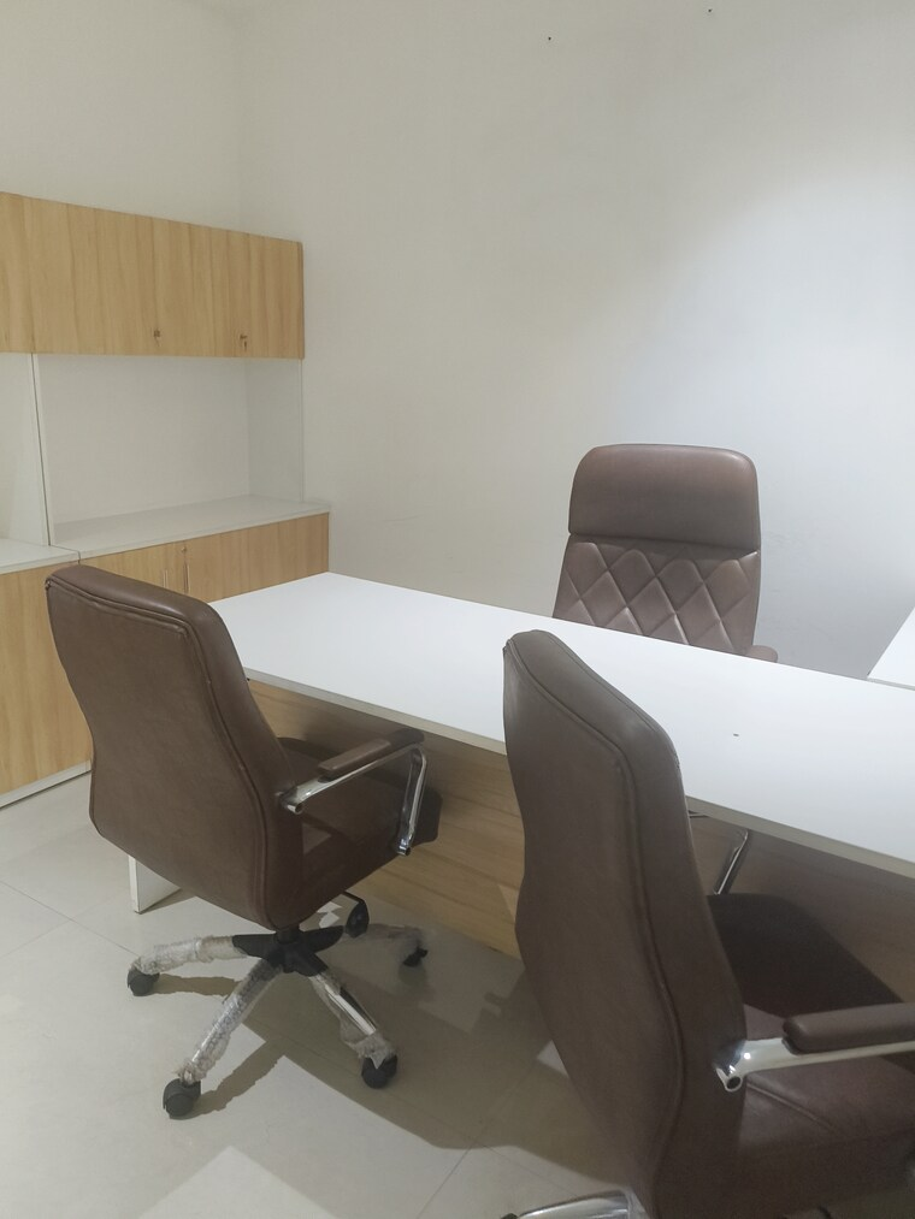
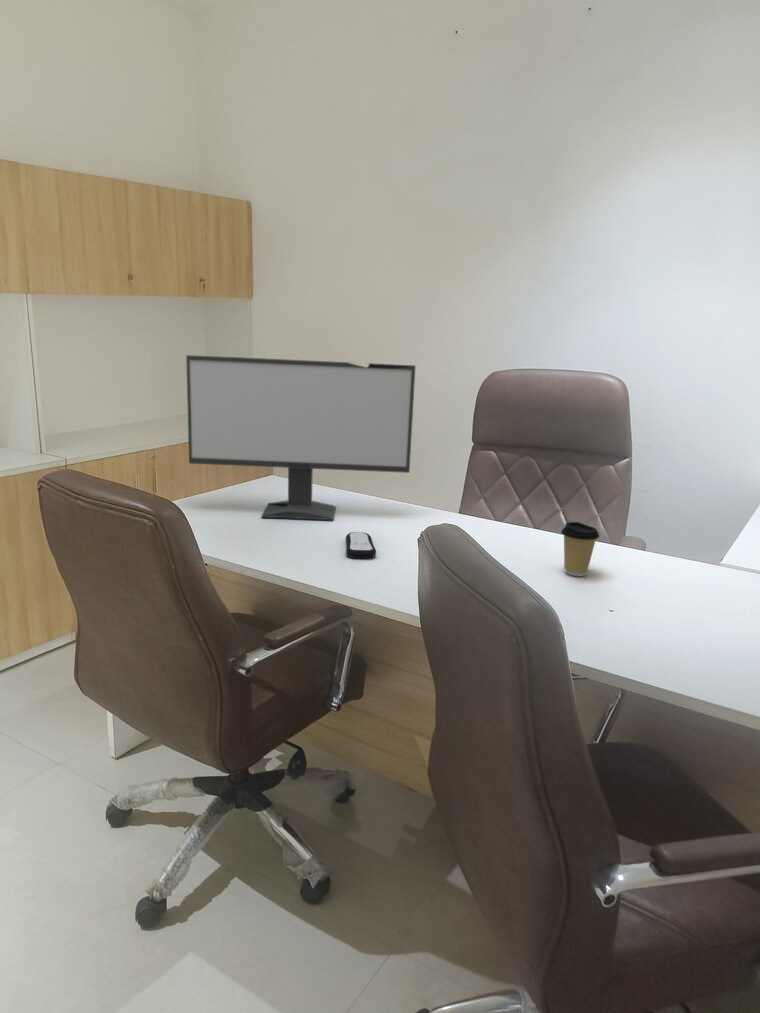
+ coffee cup (578, 549)
+ computer monitor (302, 438)
+ remote control (359, 544)
